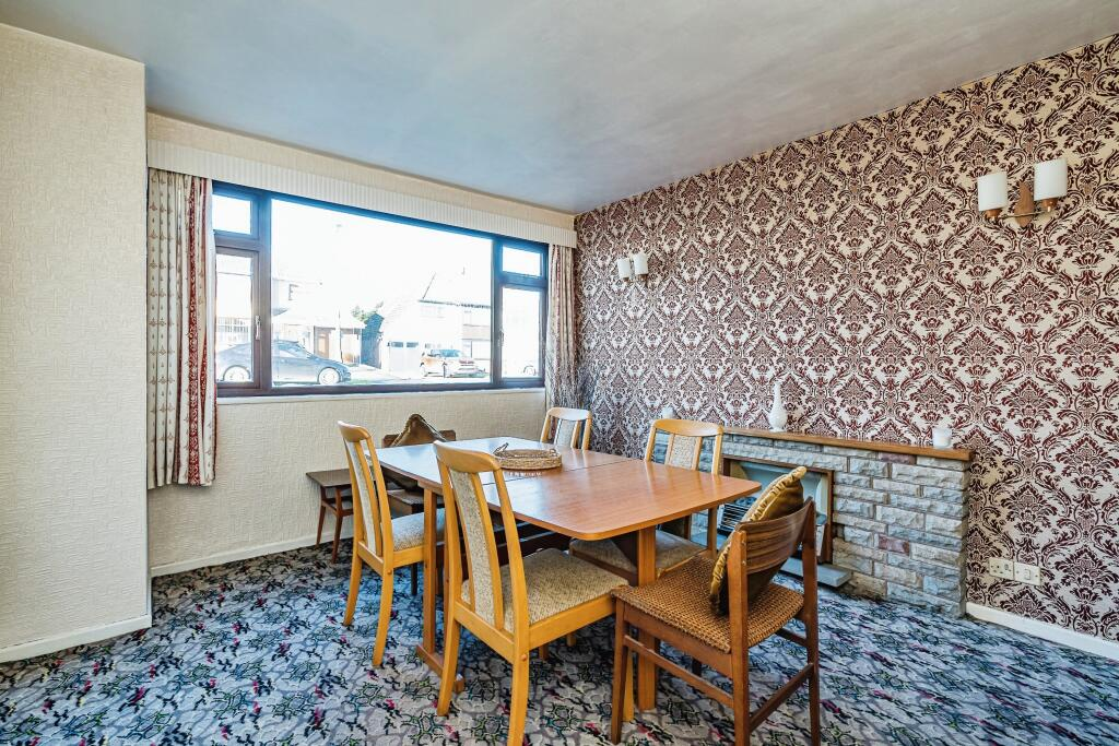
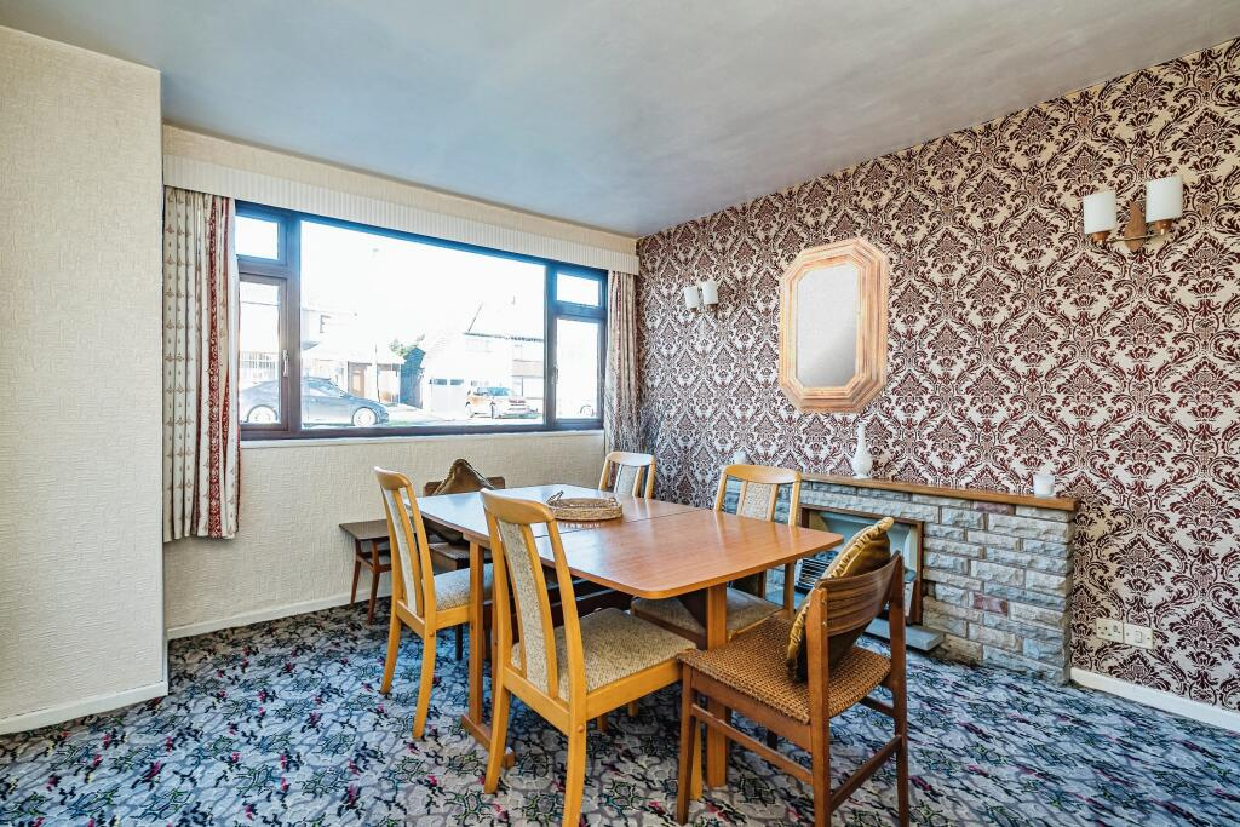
+ home mirror (827, 327)
